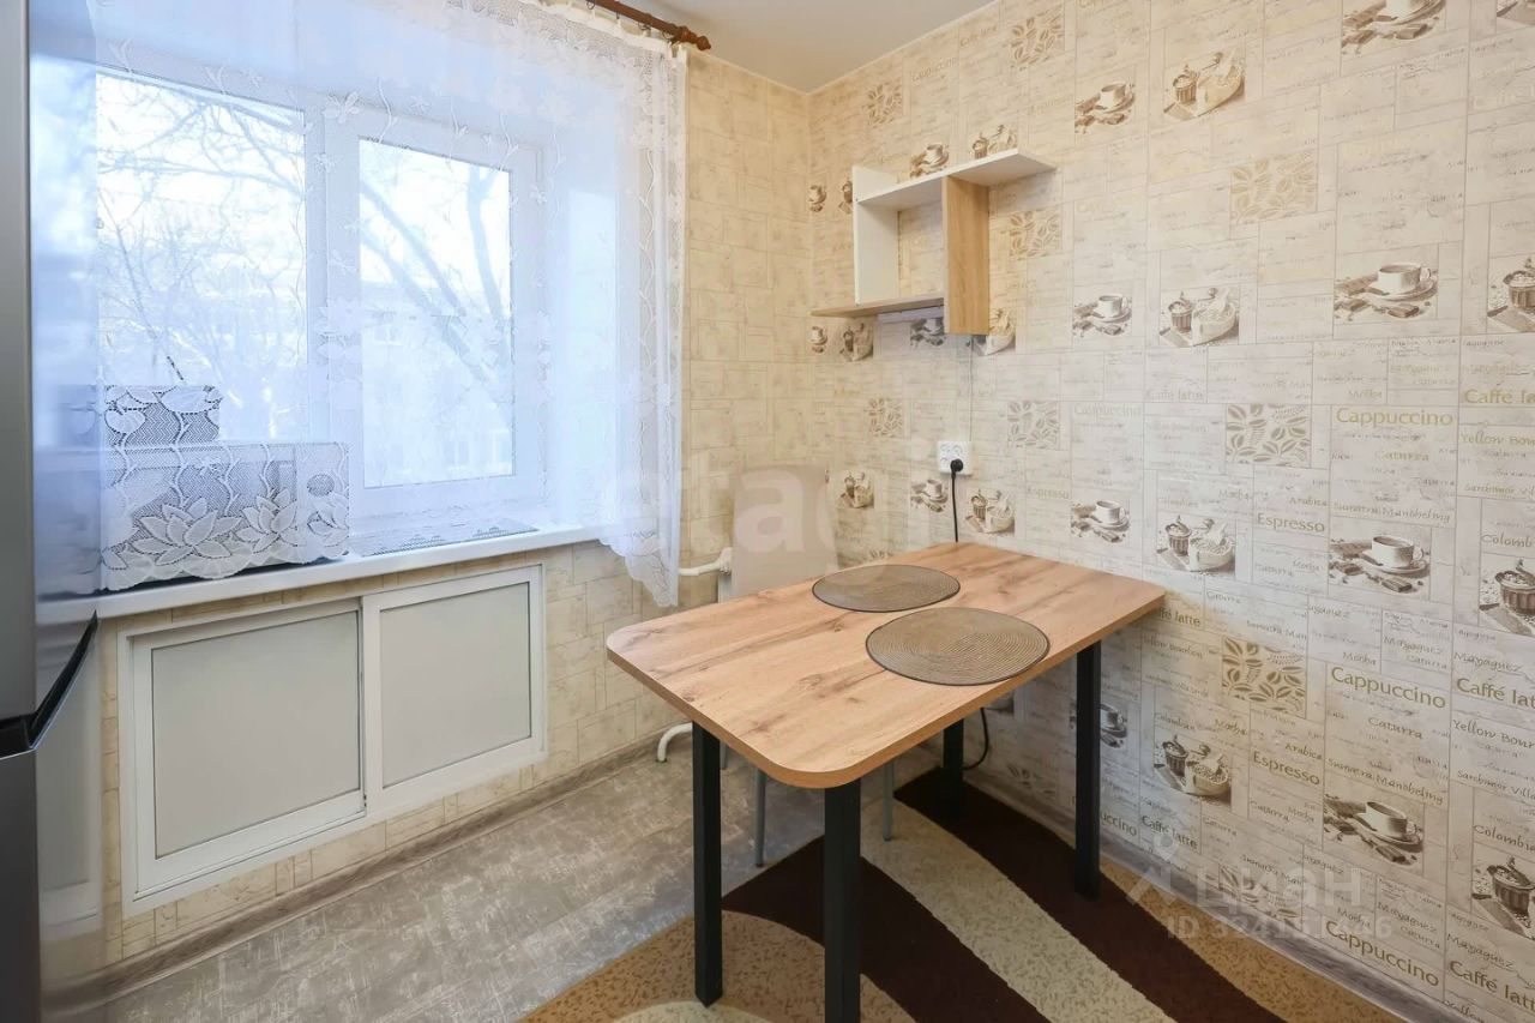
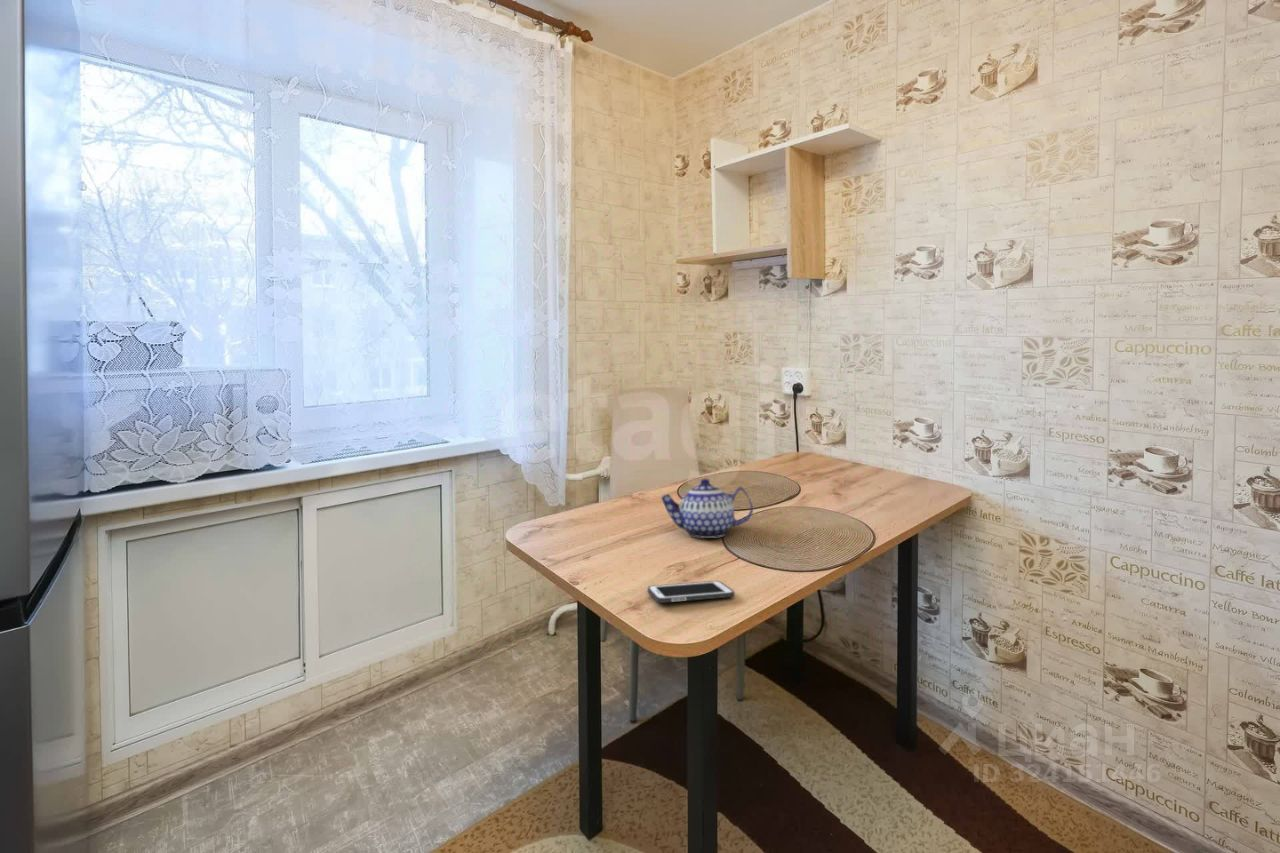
+ cell phone (690, 591)
+ teapot (707, 506)
